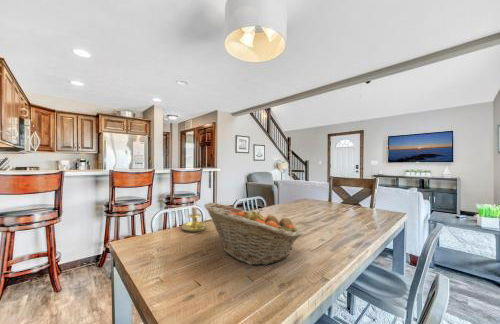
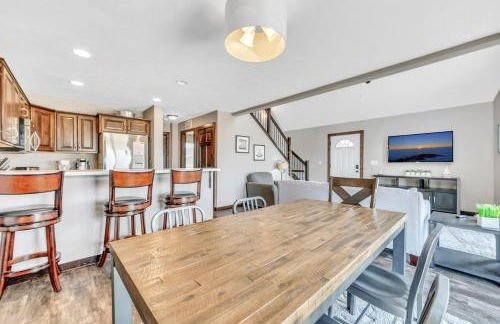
- candle holder (195, 214)
- fruit basket (250, 226)
